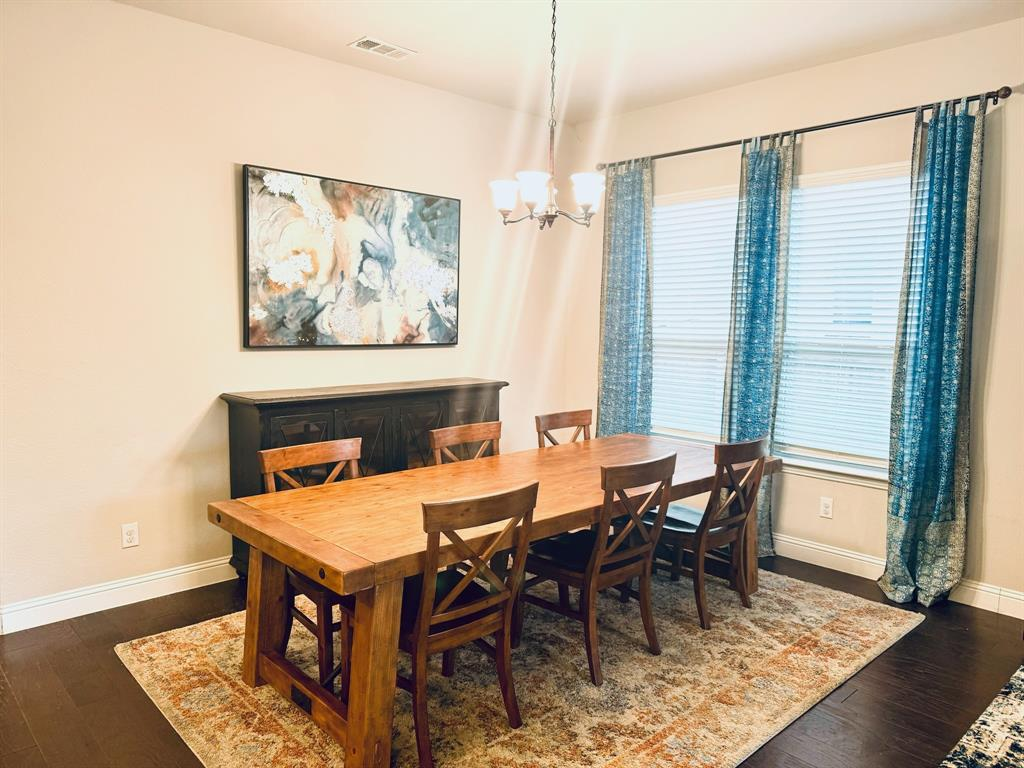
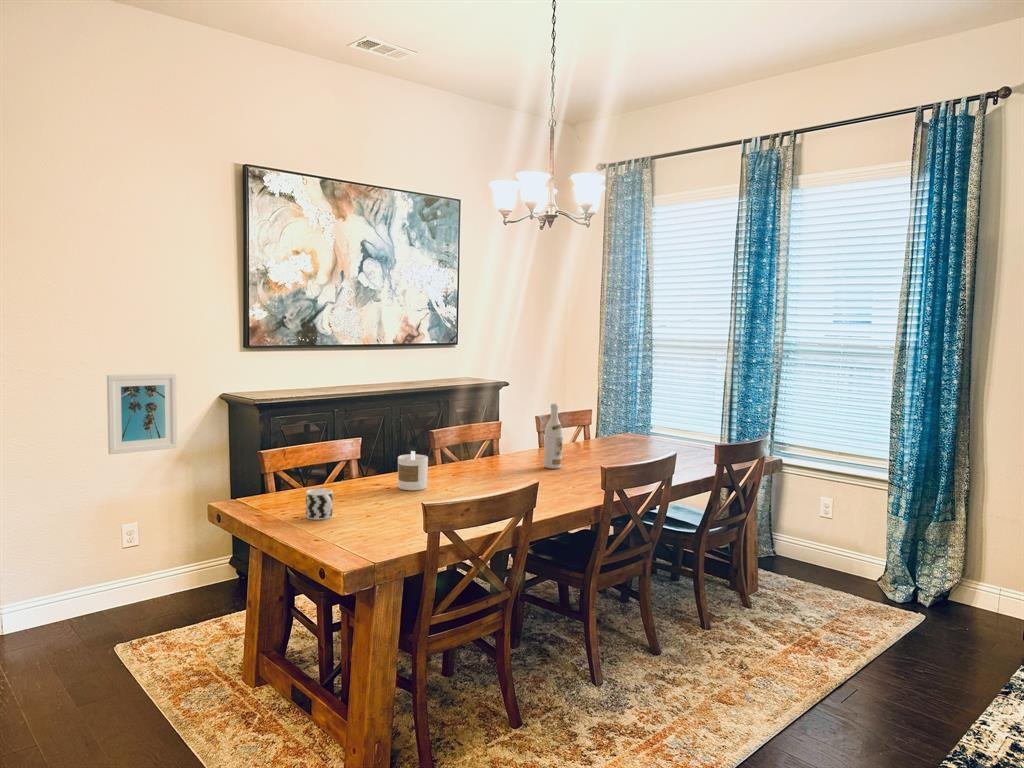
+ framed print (143, 412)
+ candle (412, 469)
+ cup (321, 504)
+ wine bottle (553, 435)
